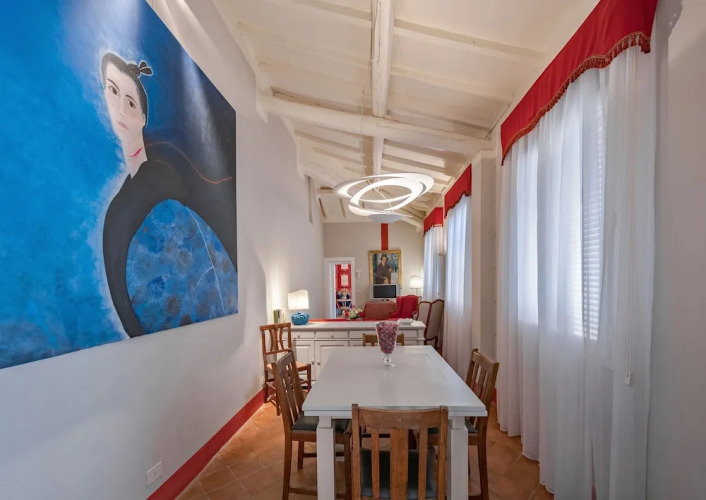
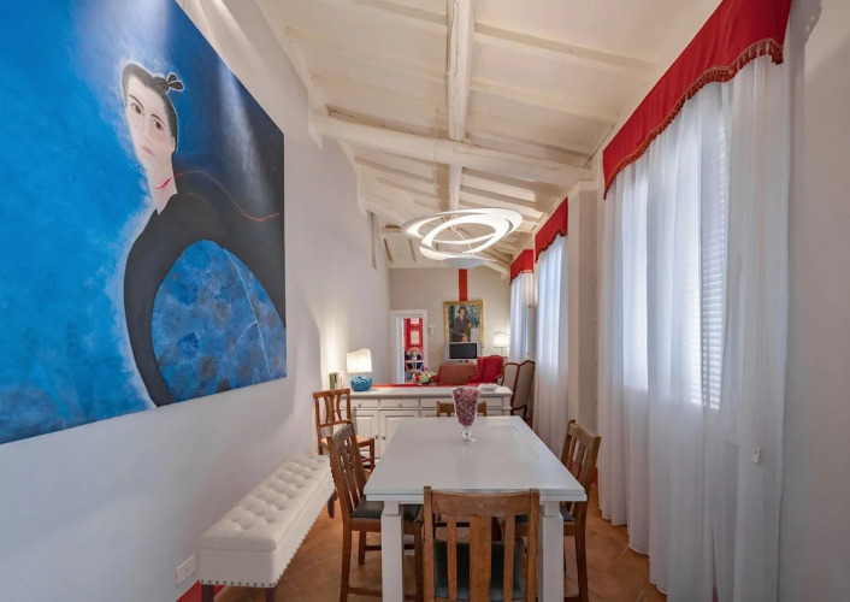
+ bench (282, 523)
